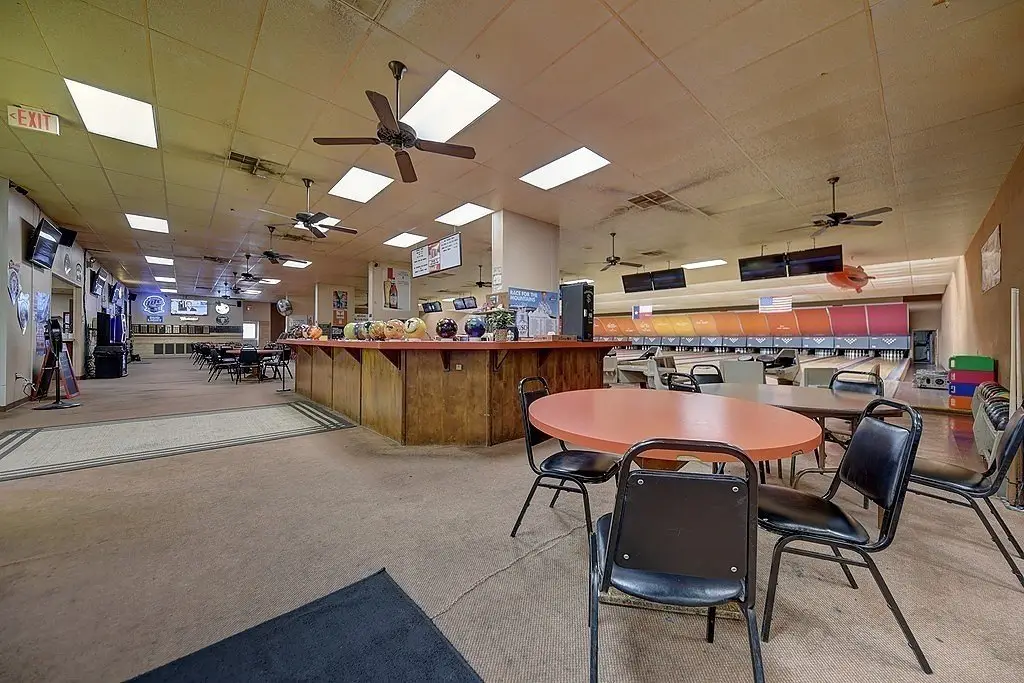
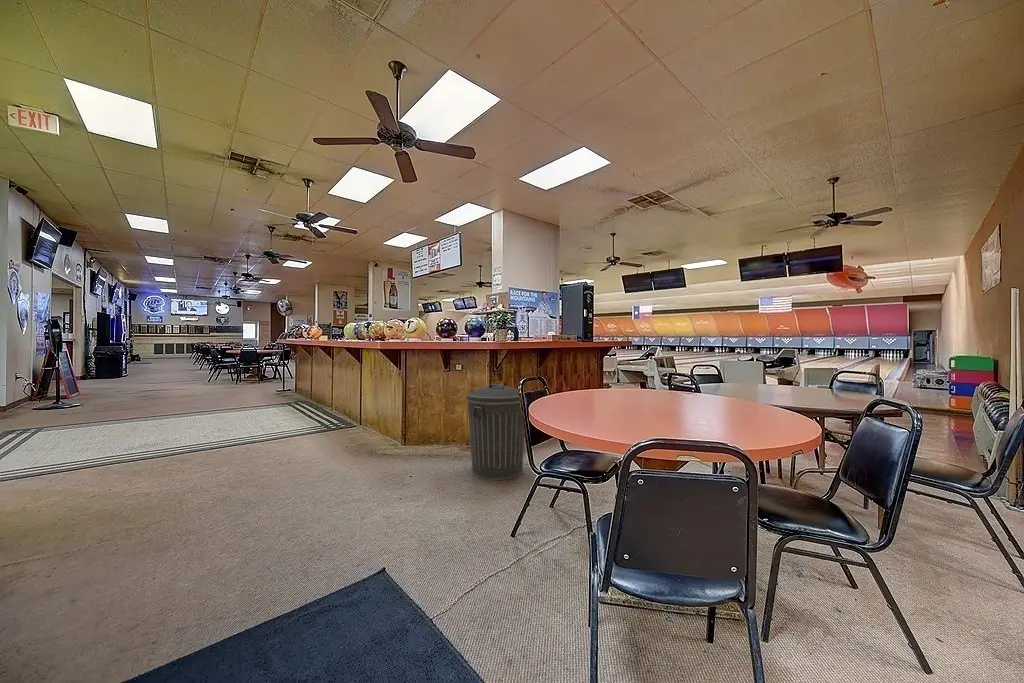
+ trash can (497, 427)
